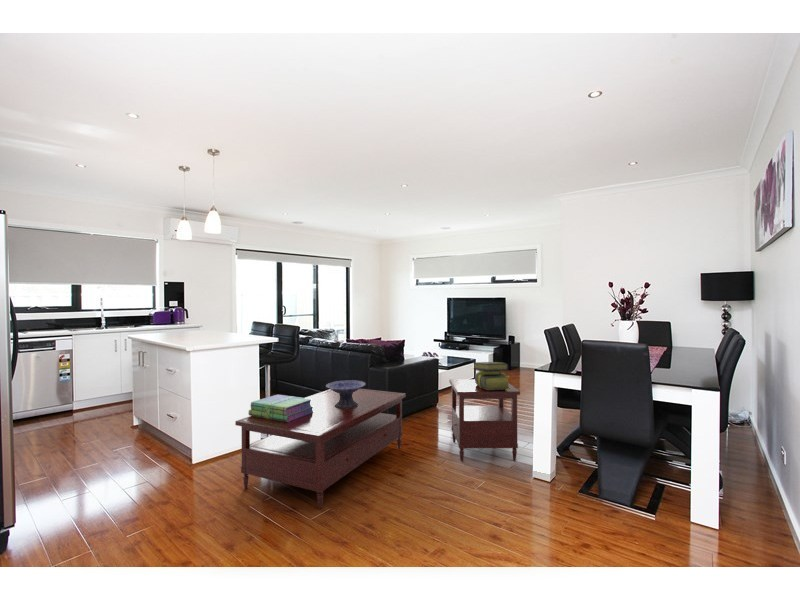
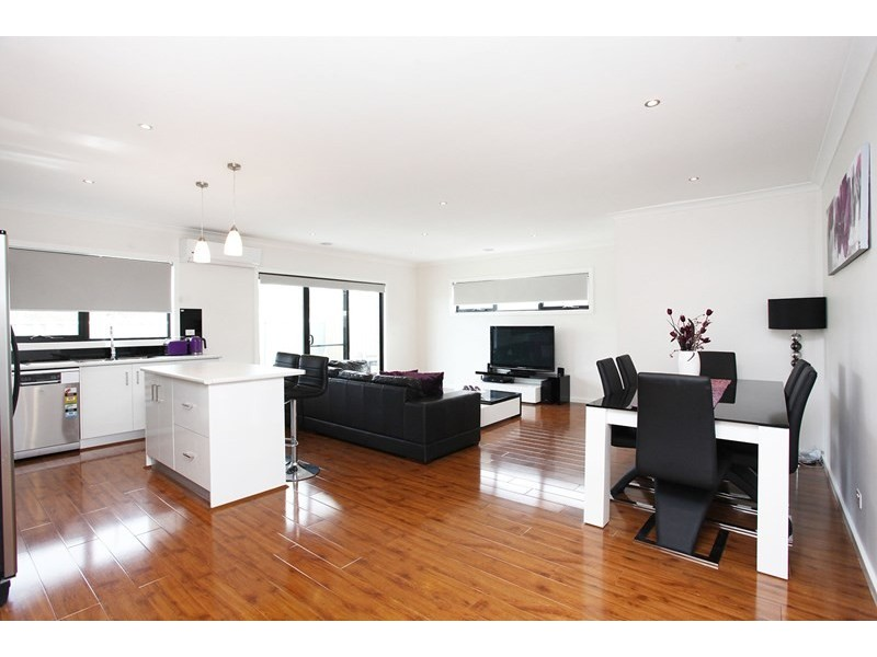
- side table (482, 417)
- stack of books (281, 407)
- stack of books (490, 374)
- coffee table (331, 435)
- decorative bowl (345, 394)
